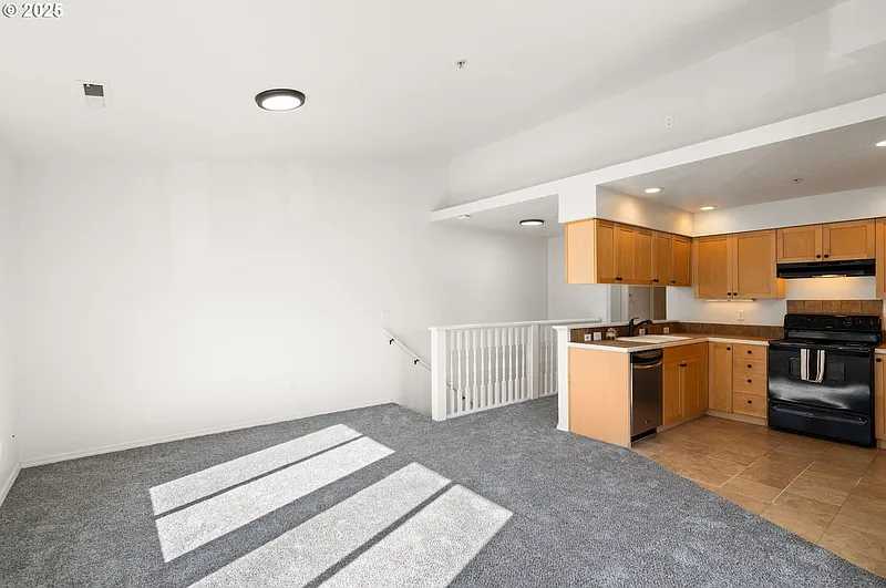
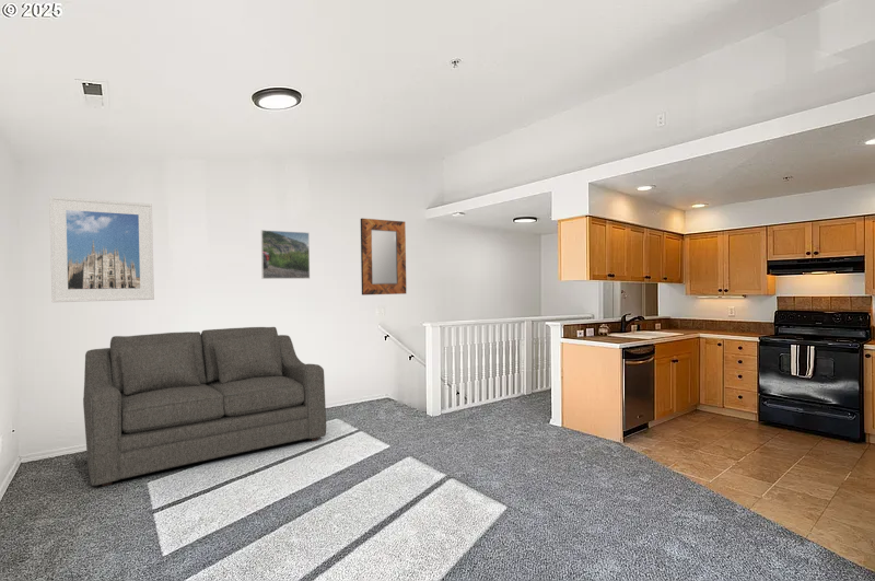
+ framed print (104, 251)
+ sofa (209, 388)
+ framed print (285, 255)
+ home mirror (384, 257)
